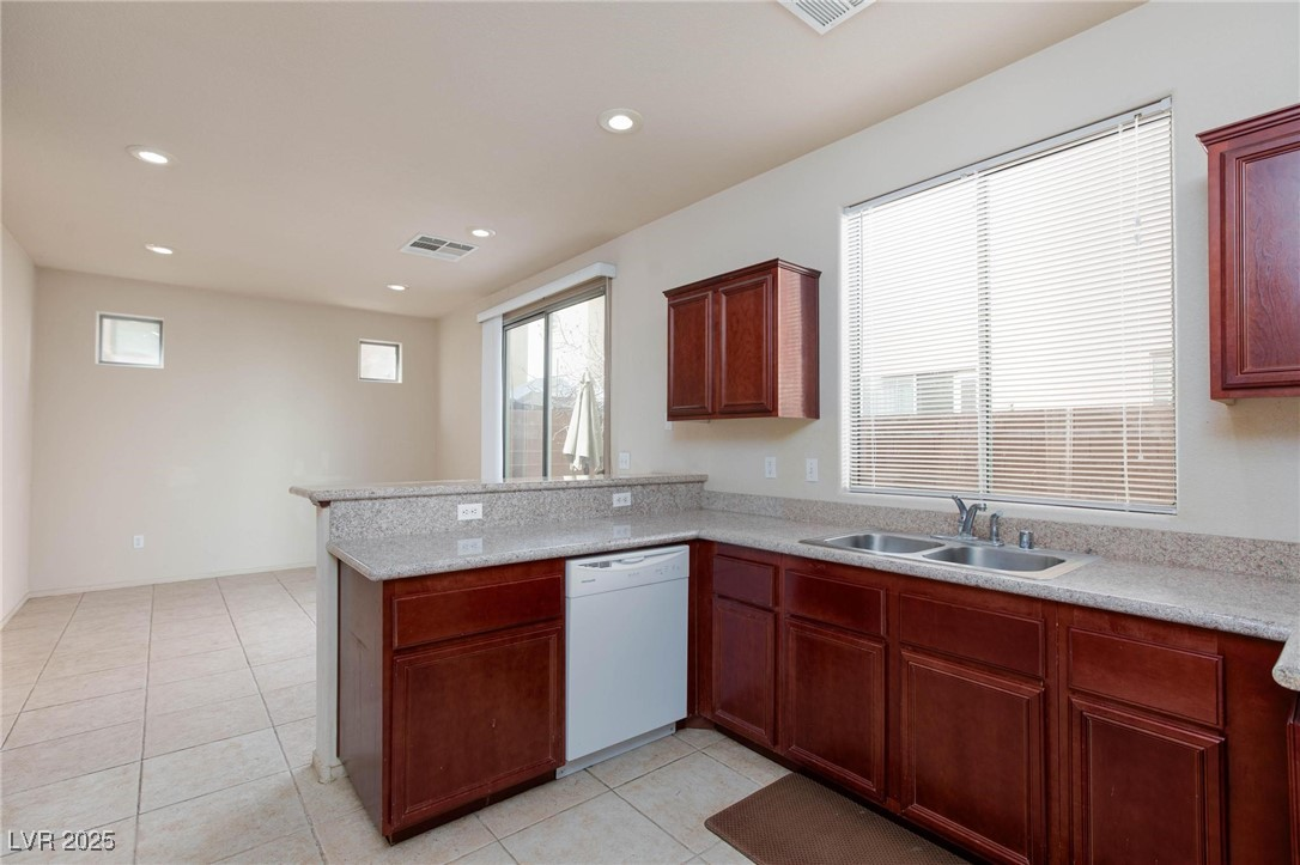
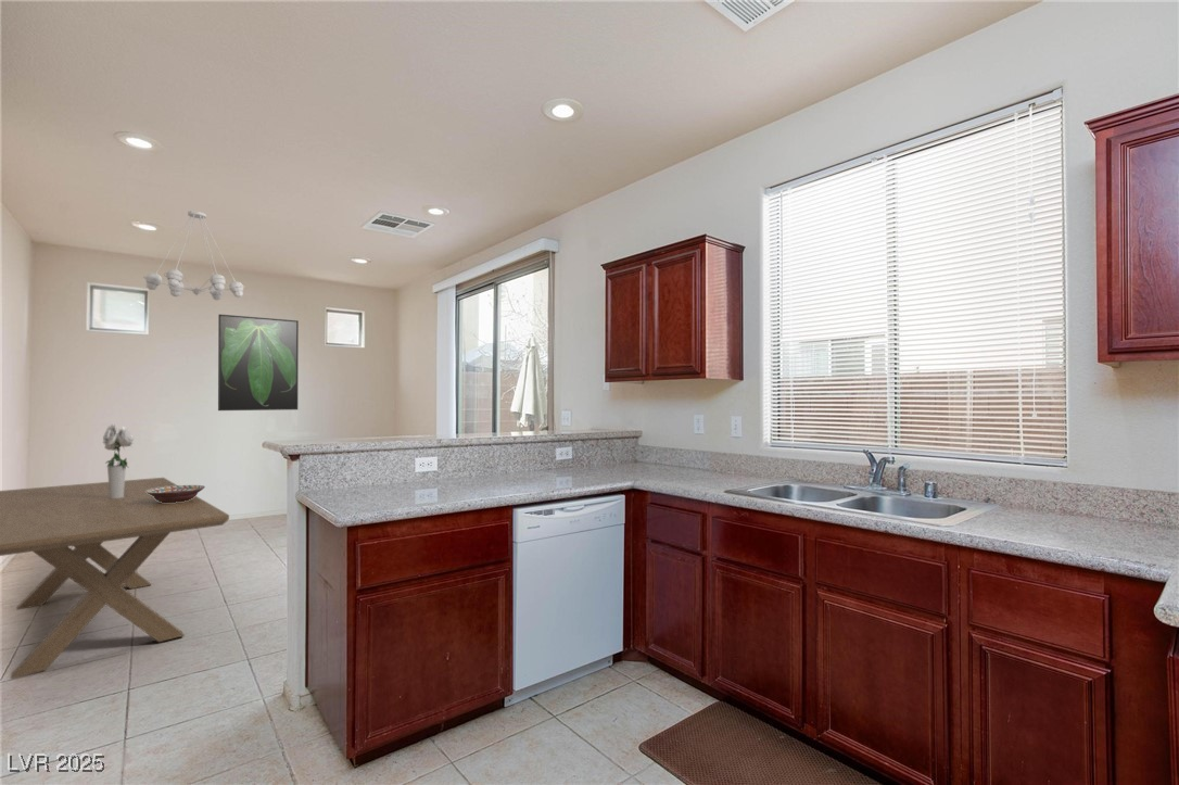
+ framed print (259, 364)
+ decorative bowl (176, 494)
+ dining table (94, 560)
+ chandelier (206, 251)
+ bouquet (117, 459)
